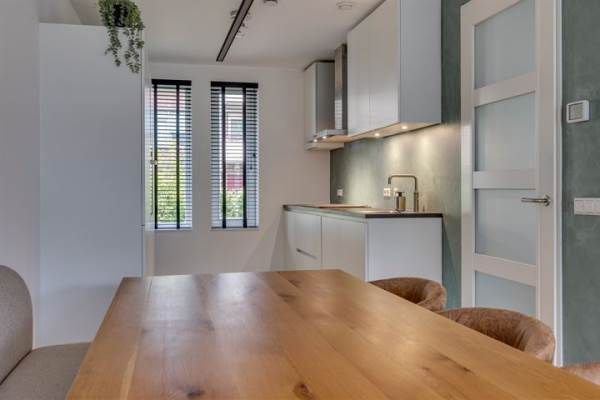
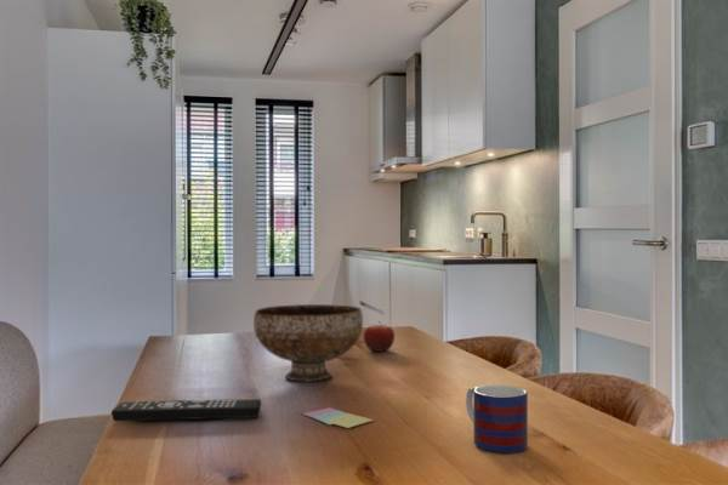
+ sticky notes (336, 417)
+ bowl (308, 342)
+ remote control (188, 410)
+ fruit (379, 335)
+ mug (491, 413)
